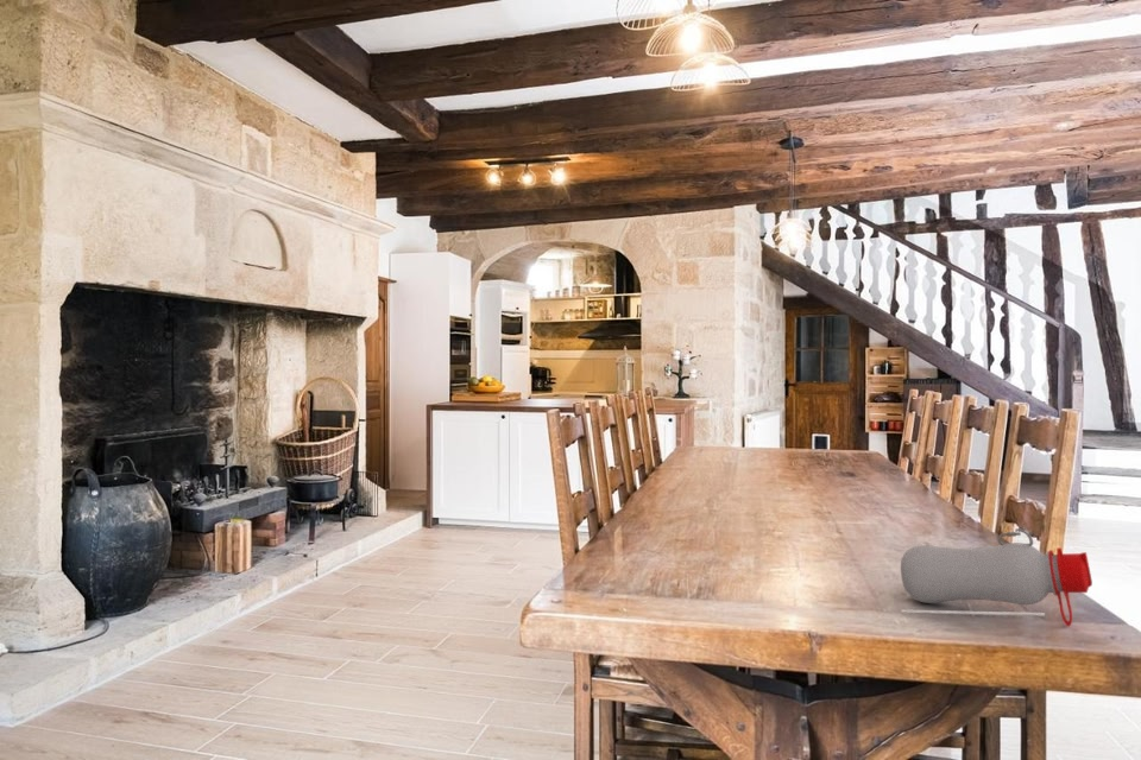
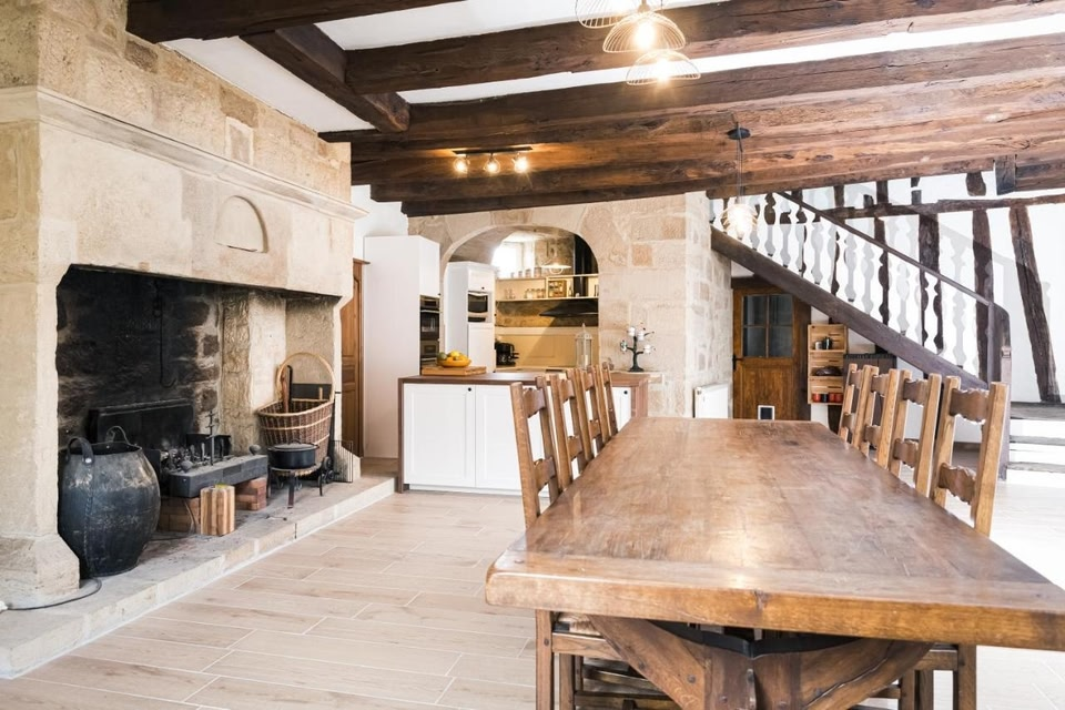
- water bottle (989, 571)
